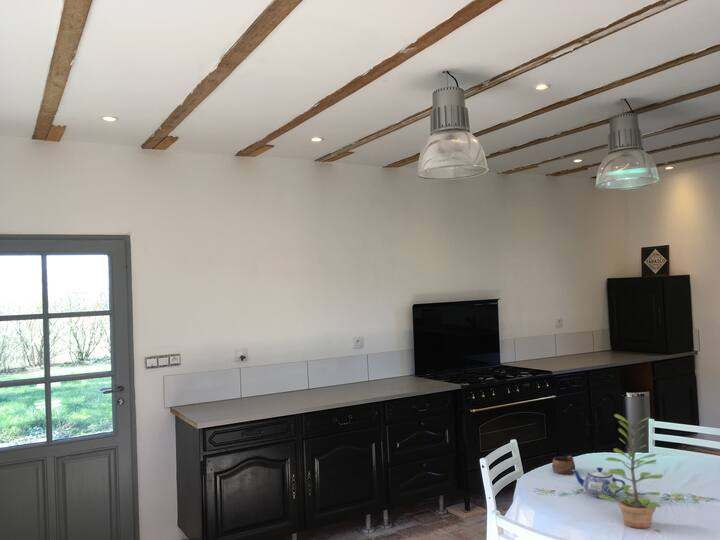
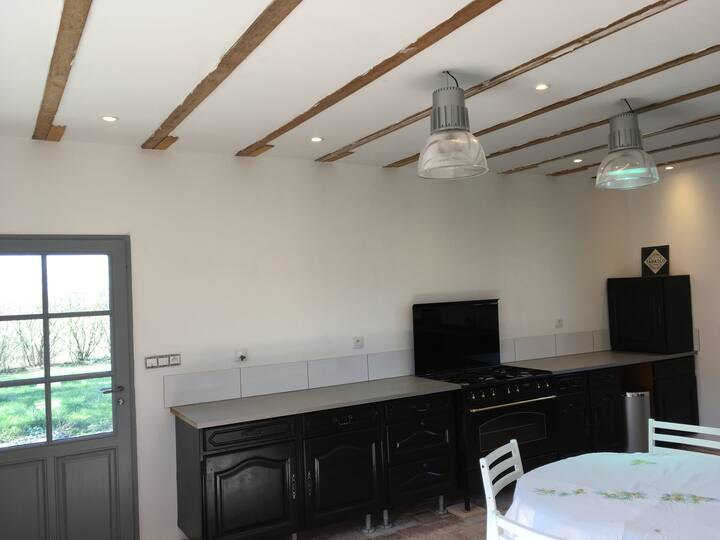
- plant (629, 468)
- cup (566, 464)
- teapot (597, 480)
